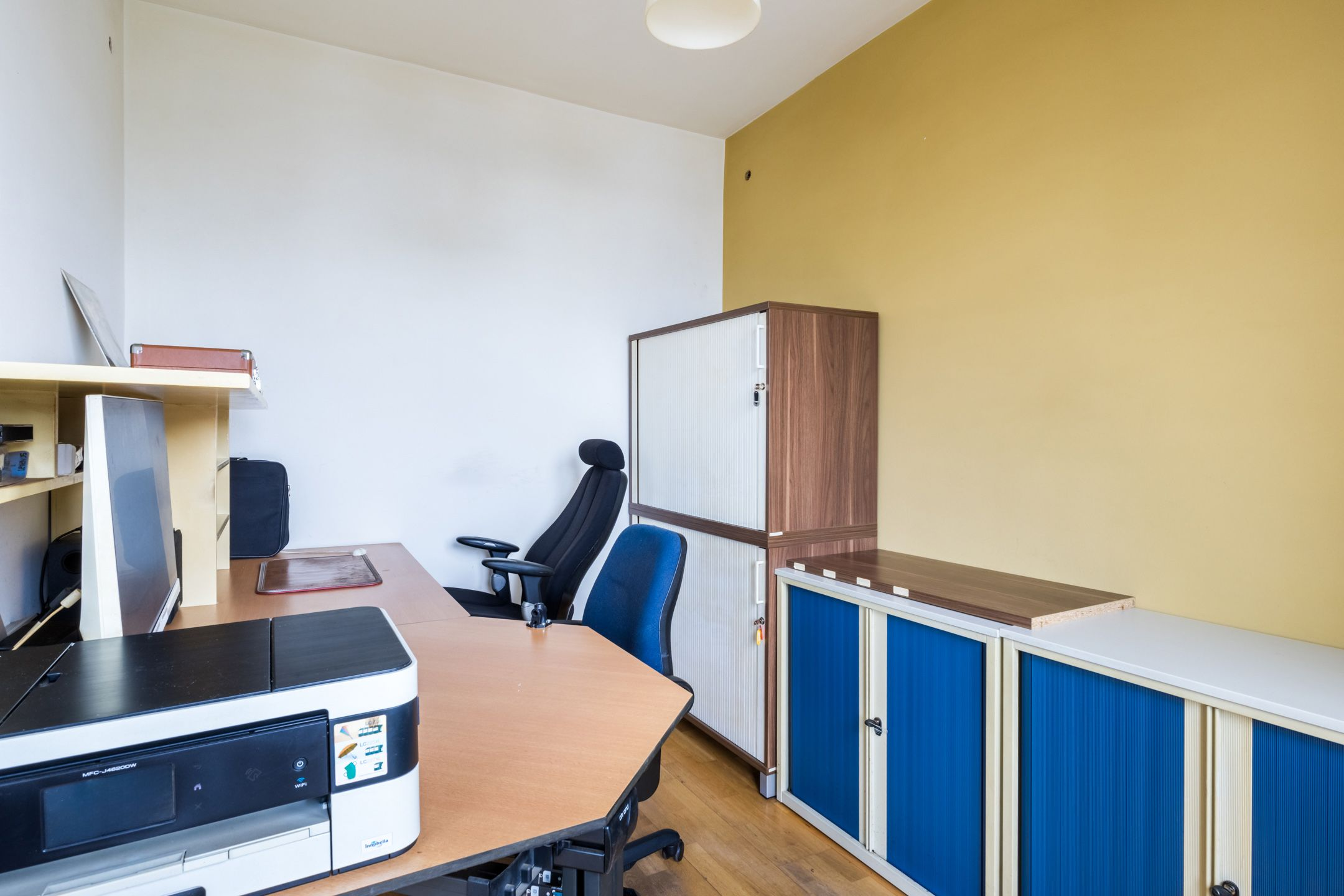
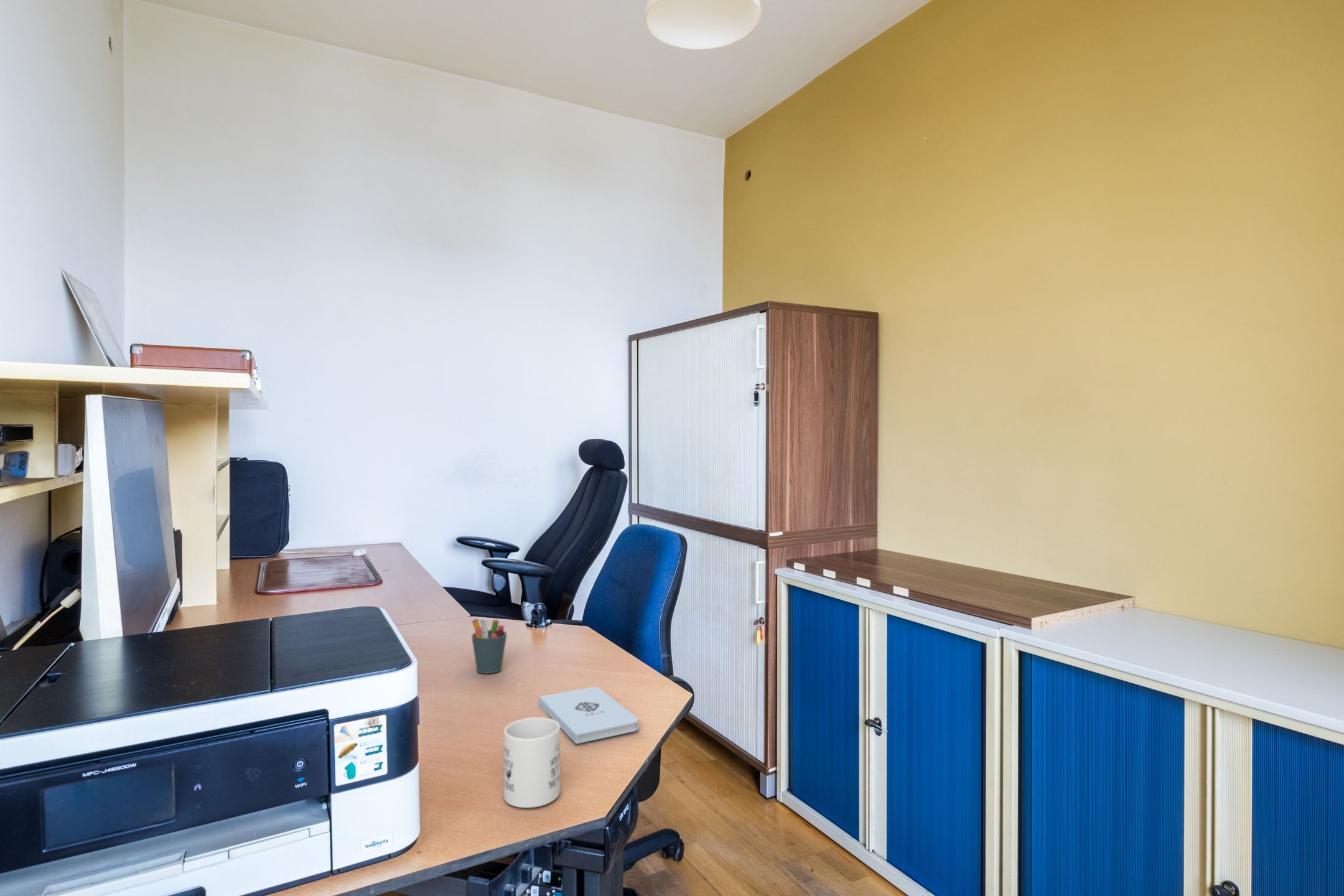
+ mug (532, 755)
+ notepad (587, 712)
+ pen holder (488, 642)
